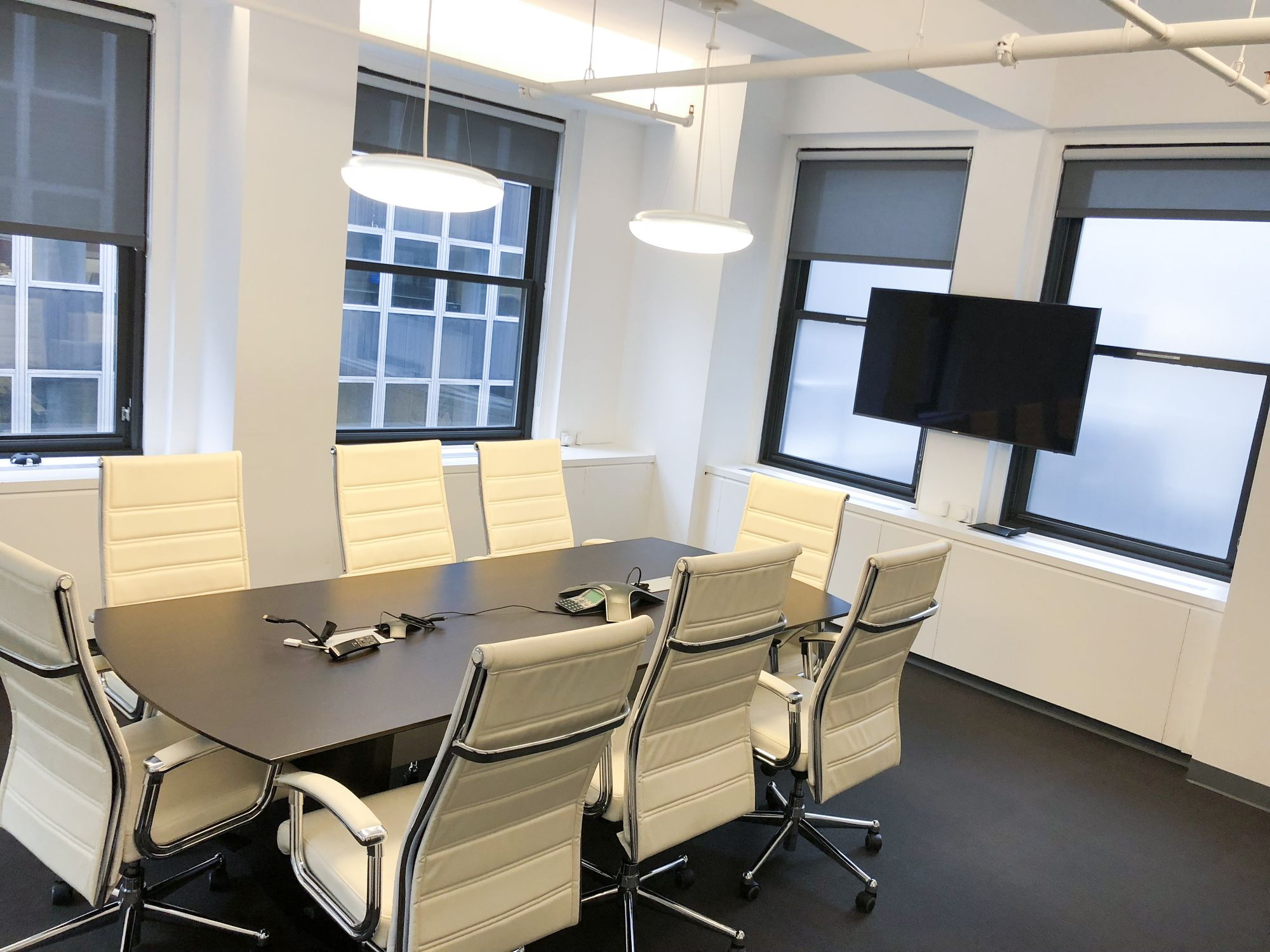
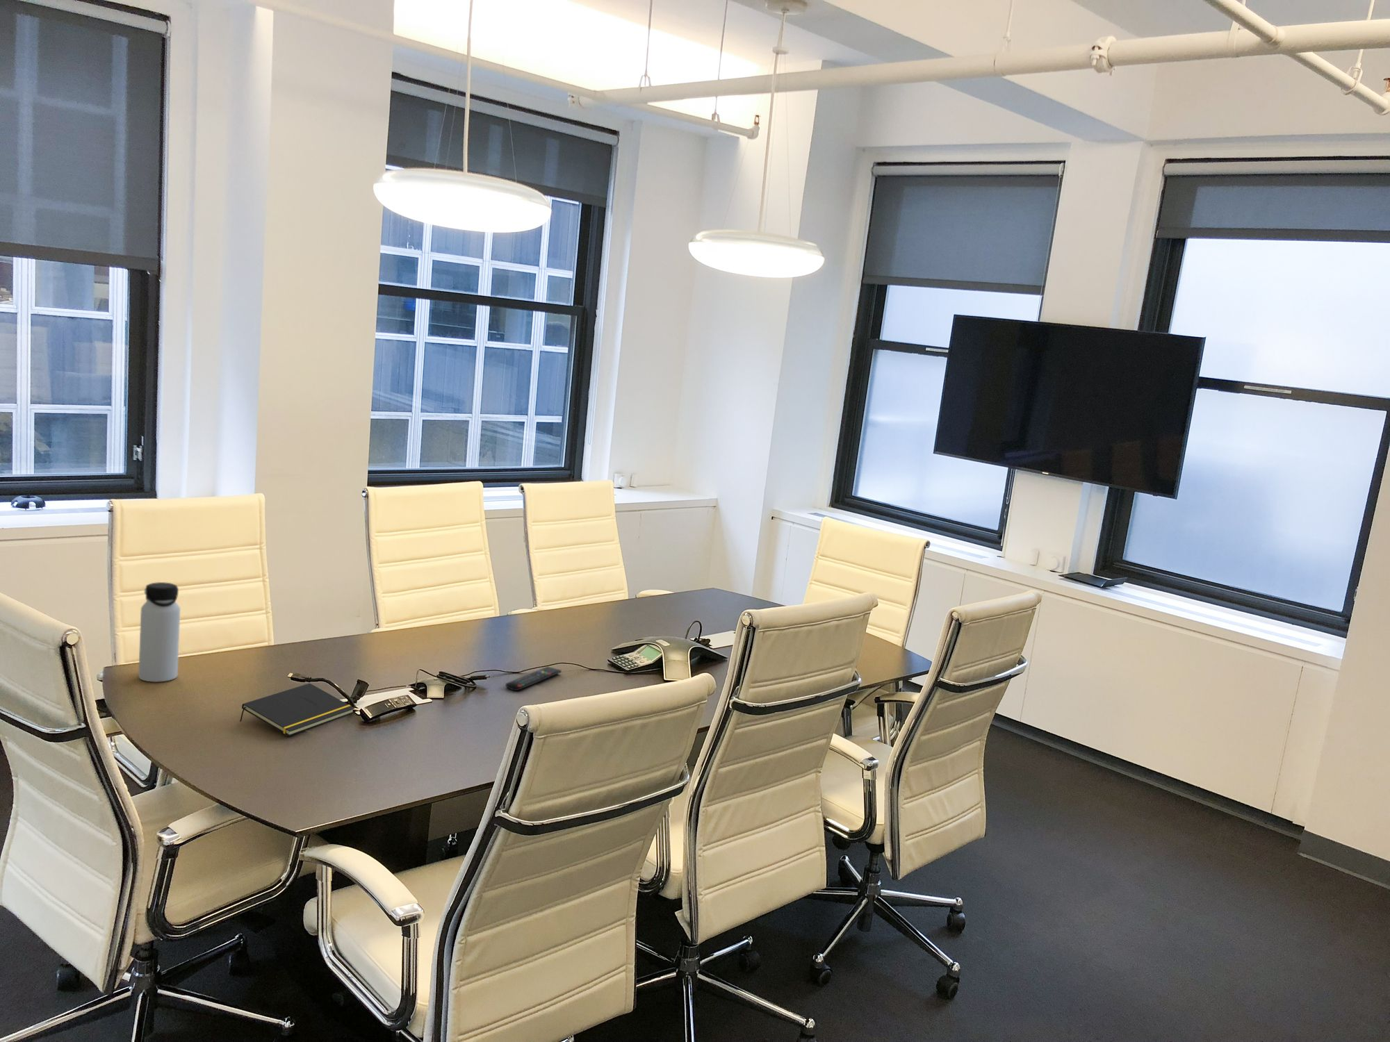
+ water bottle (160, 630)
+ remote control (533, 679)
+ notepad (300, 708)
